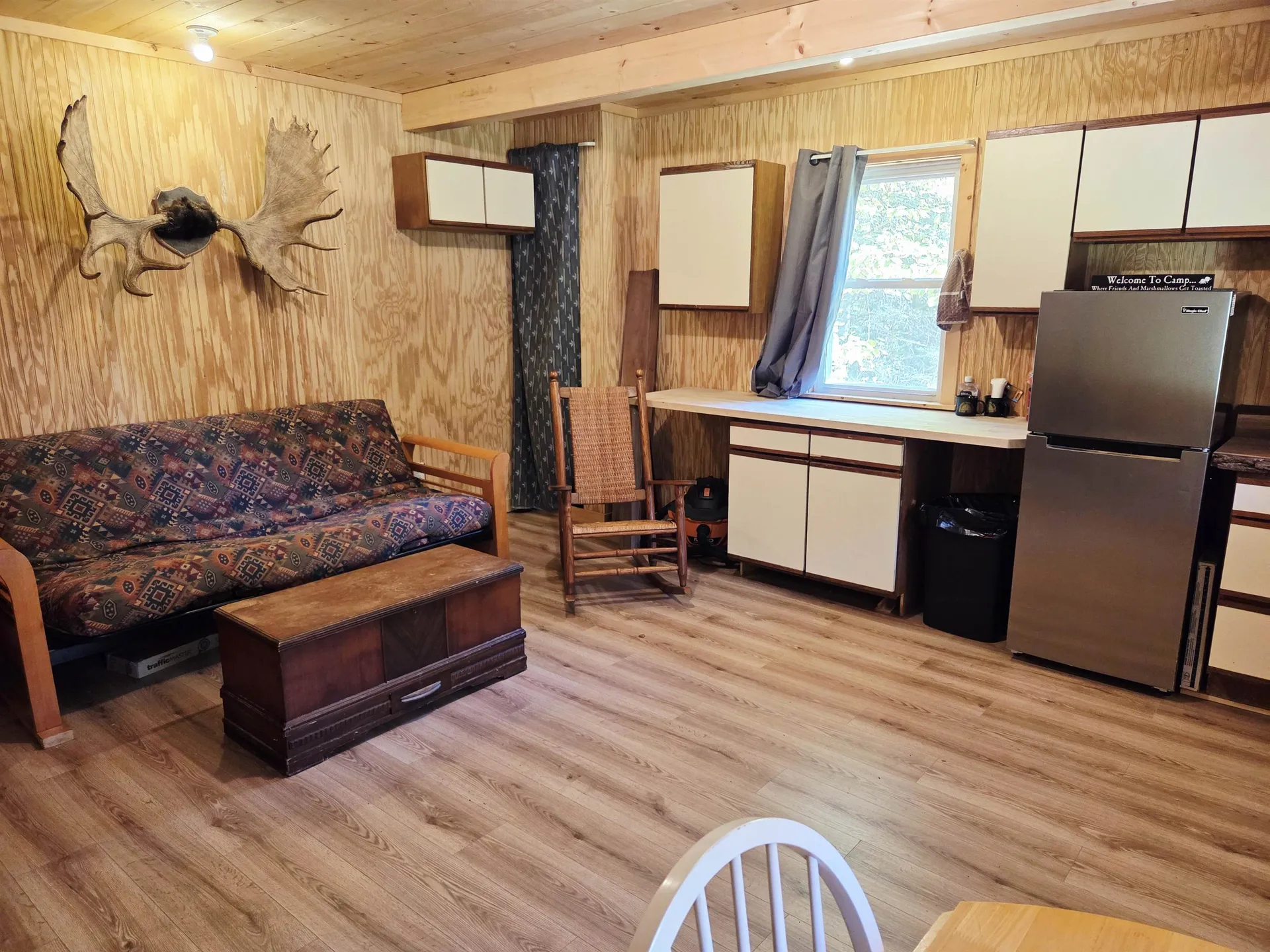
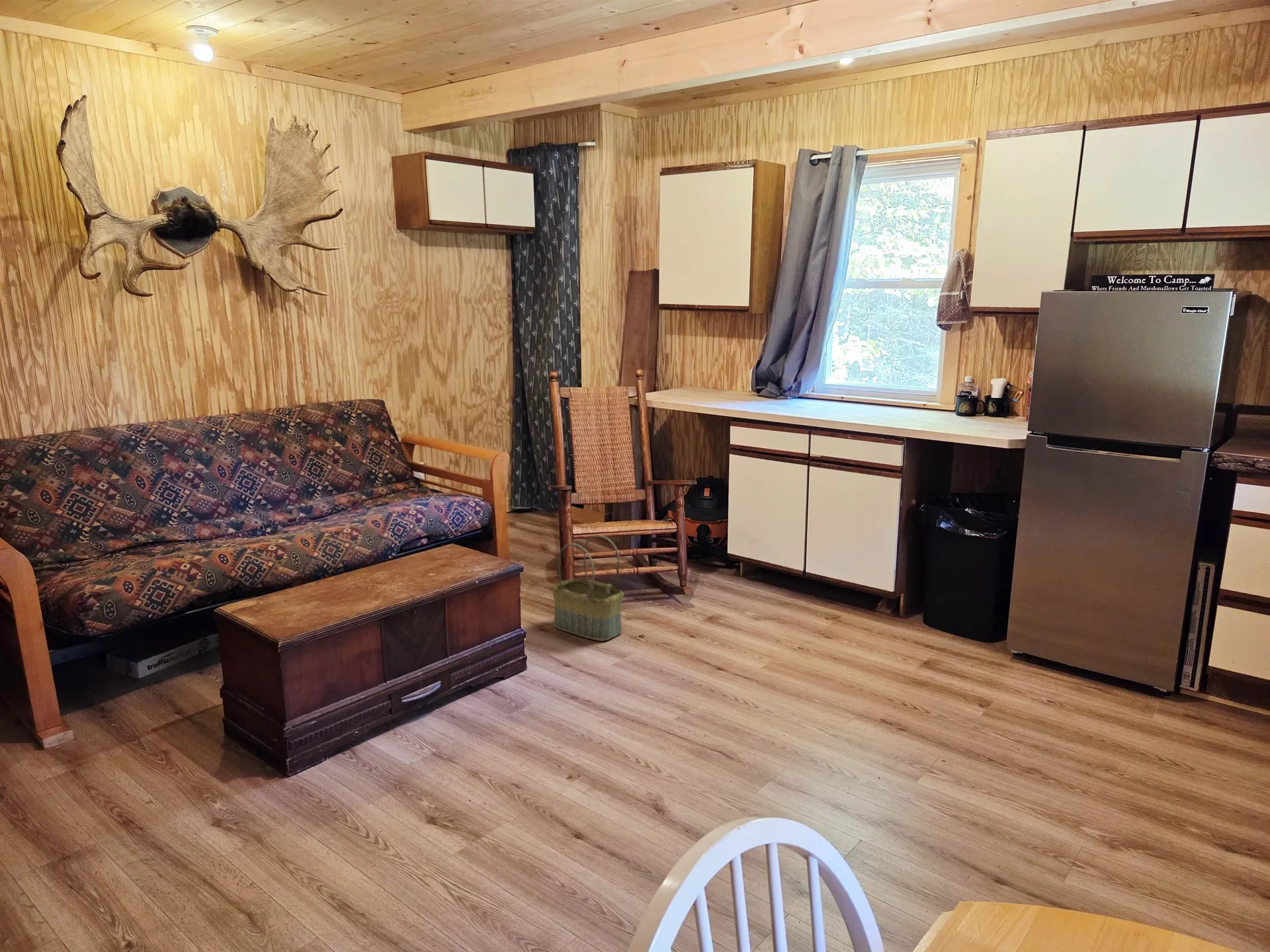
+ basket (587, 584)
